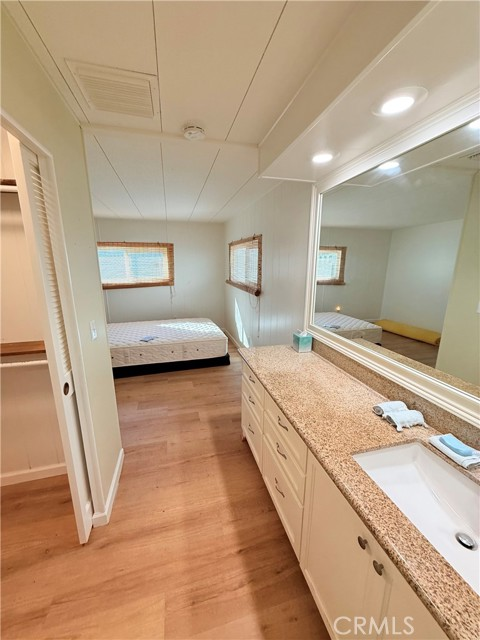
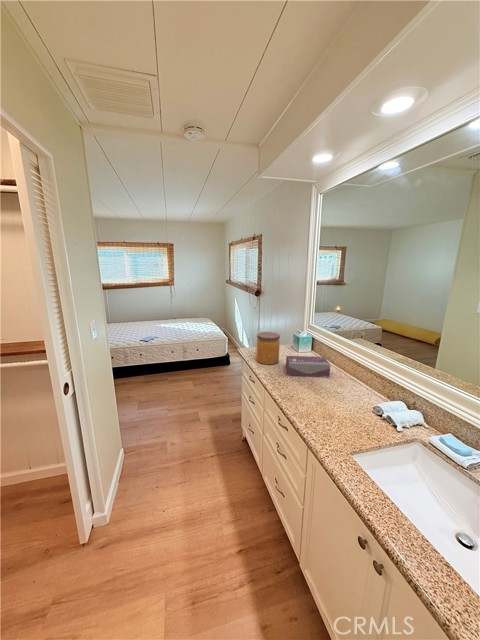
+ tissue box (306, 365)
+ jar (267, 347)
